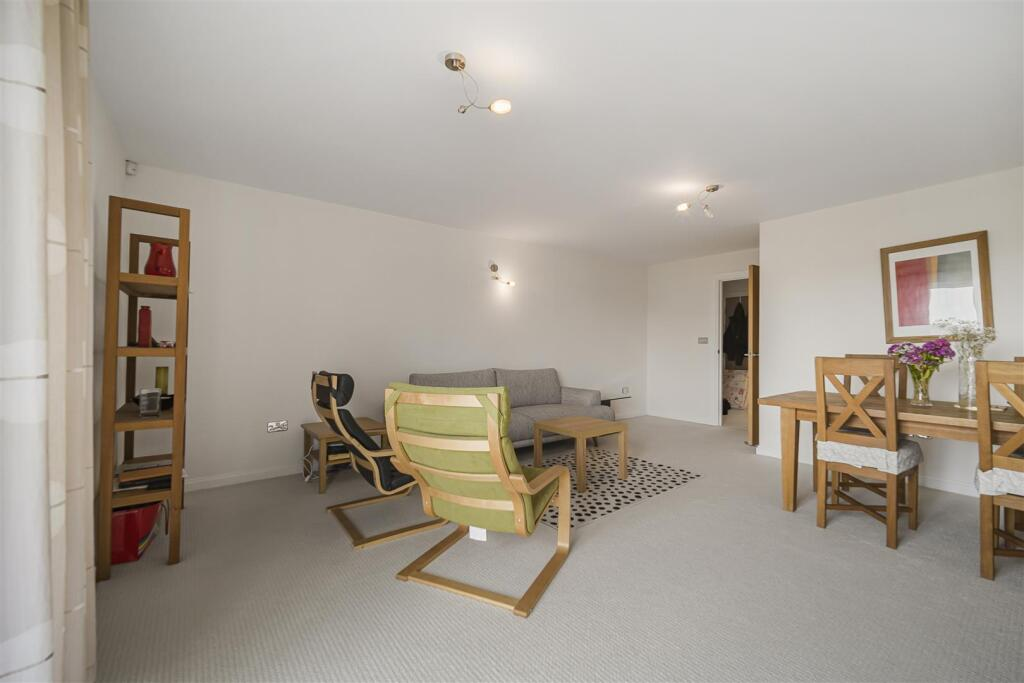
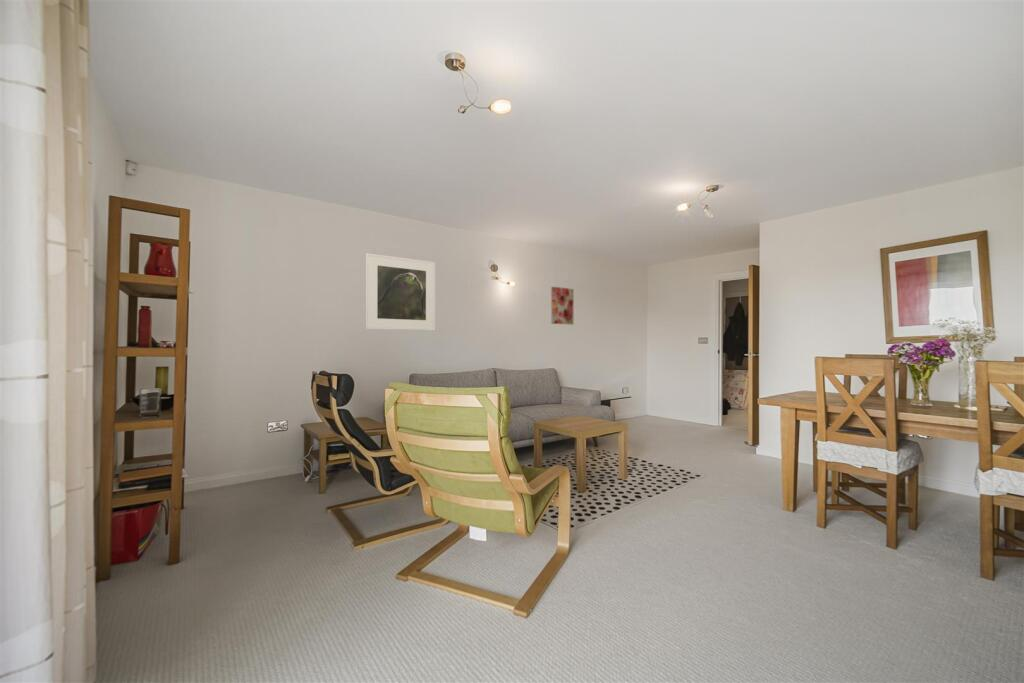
+ wall art (562, 306)
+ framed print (402, 293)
